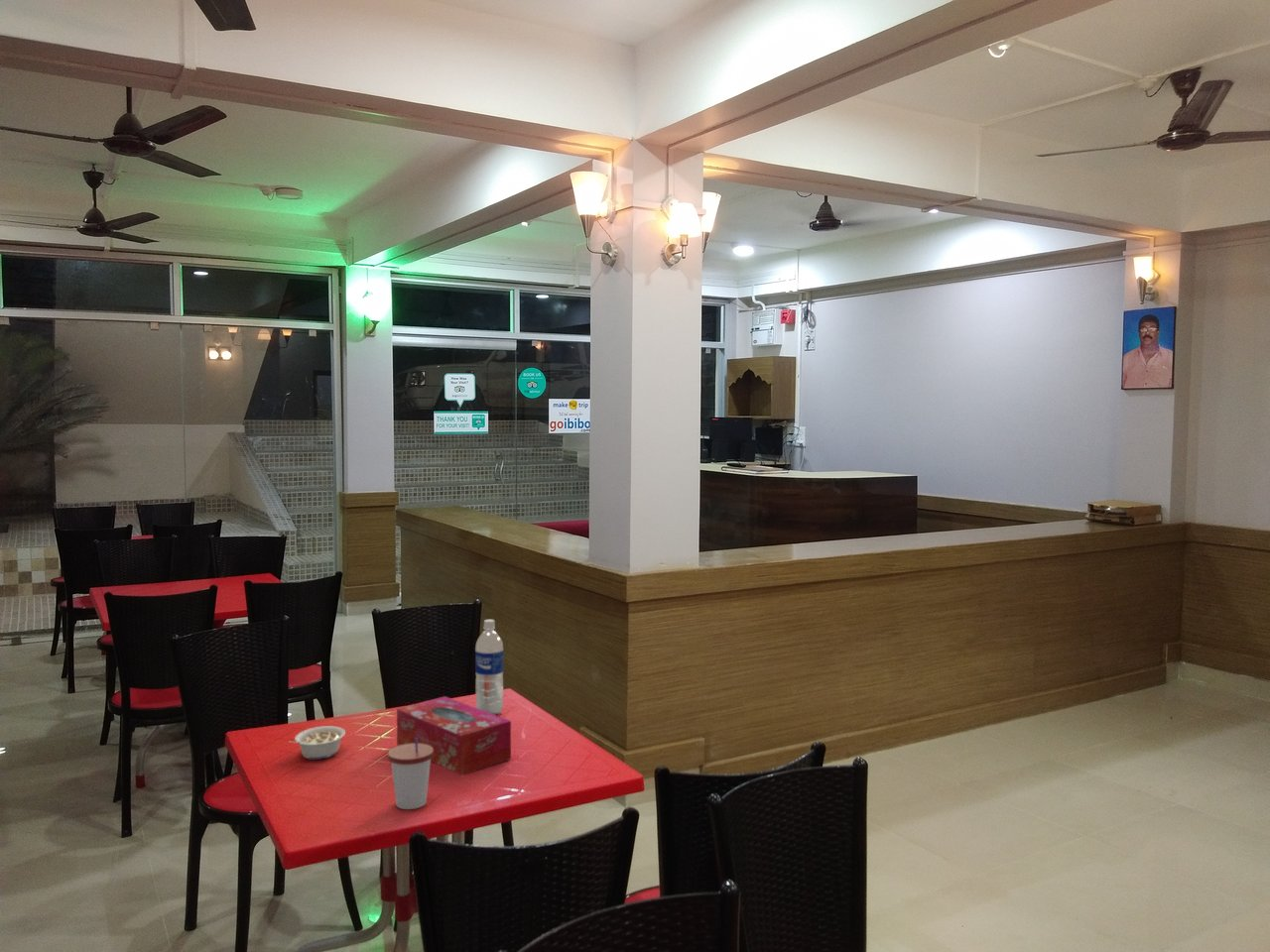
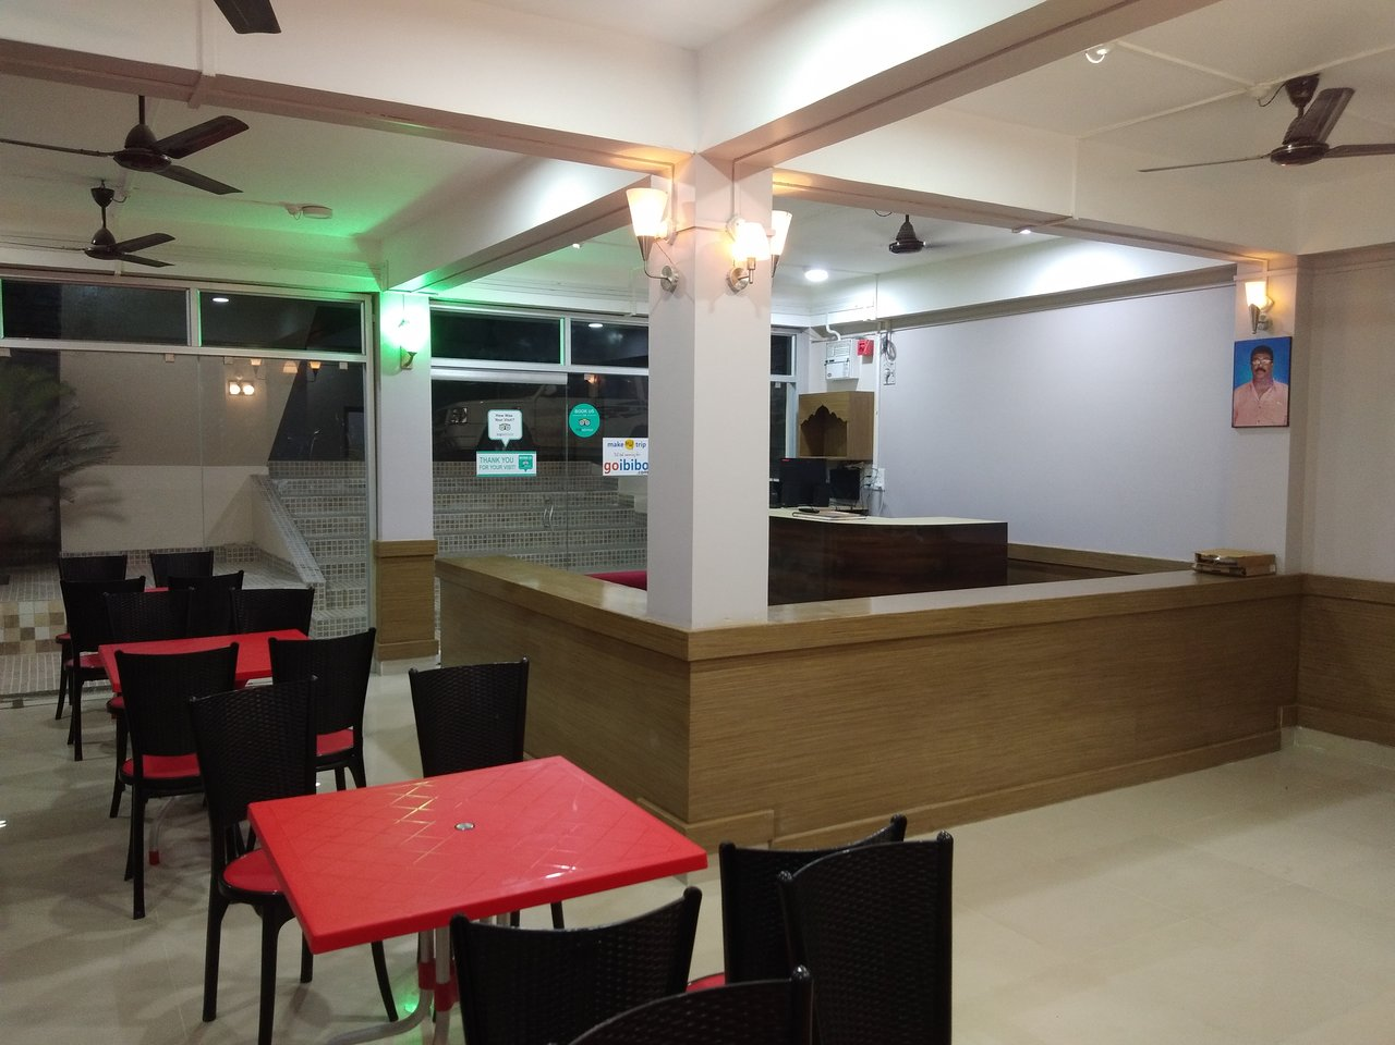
- legume (319, 743)
- water bottle (489, 666)
- cup (411, 771)
- tissue box (452, 733)
